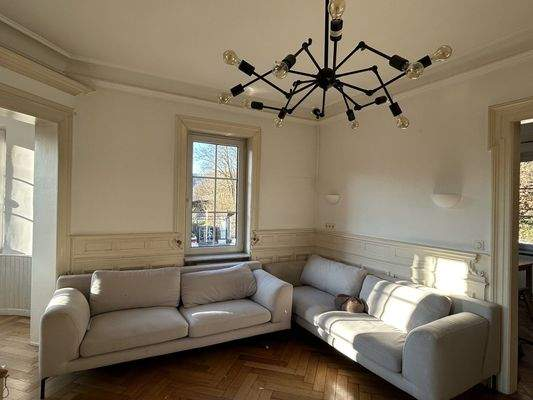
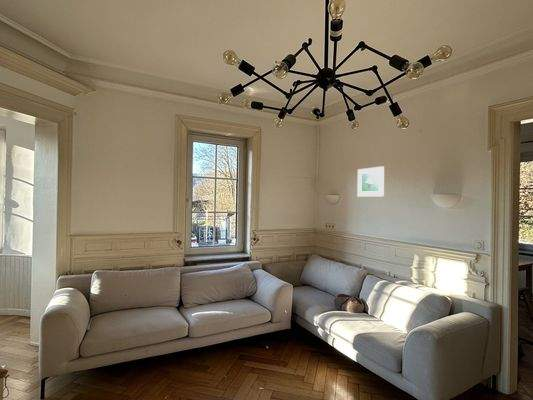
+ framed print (370, 182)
